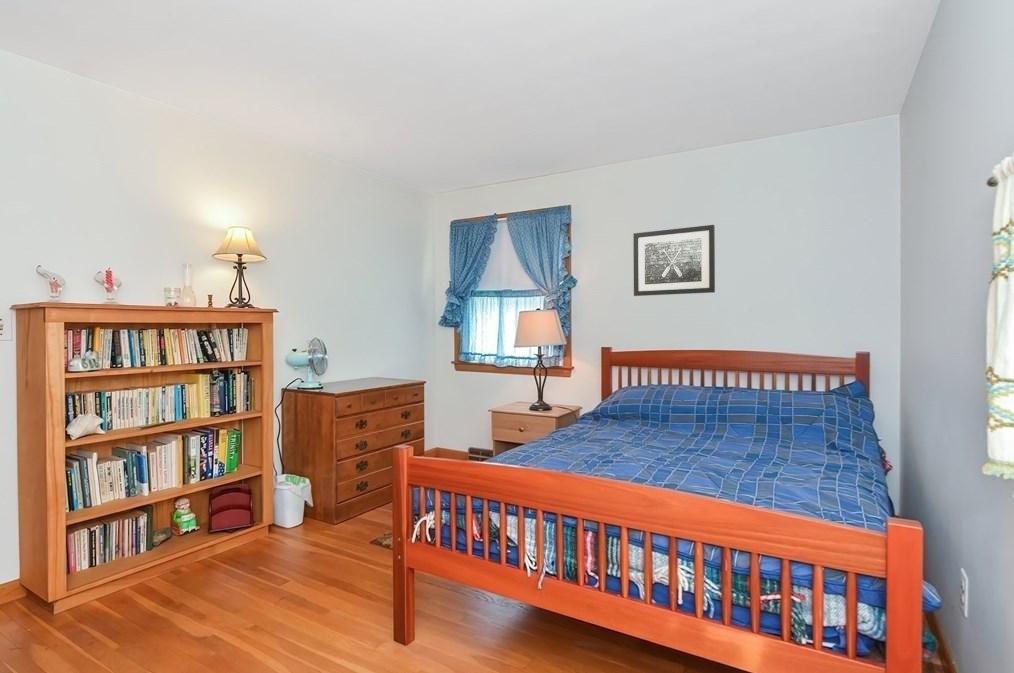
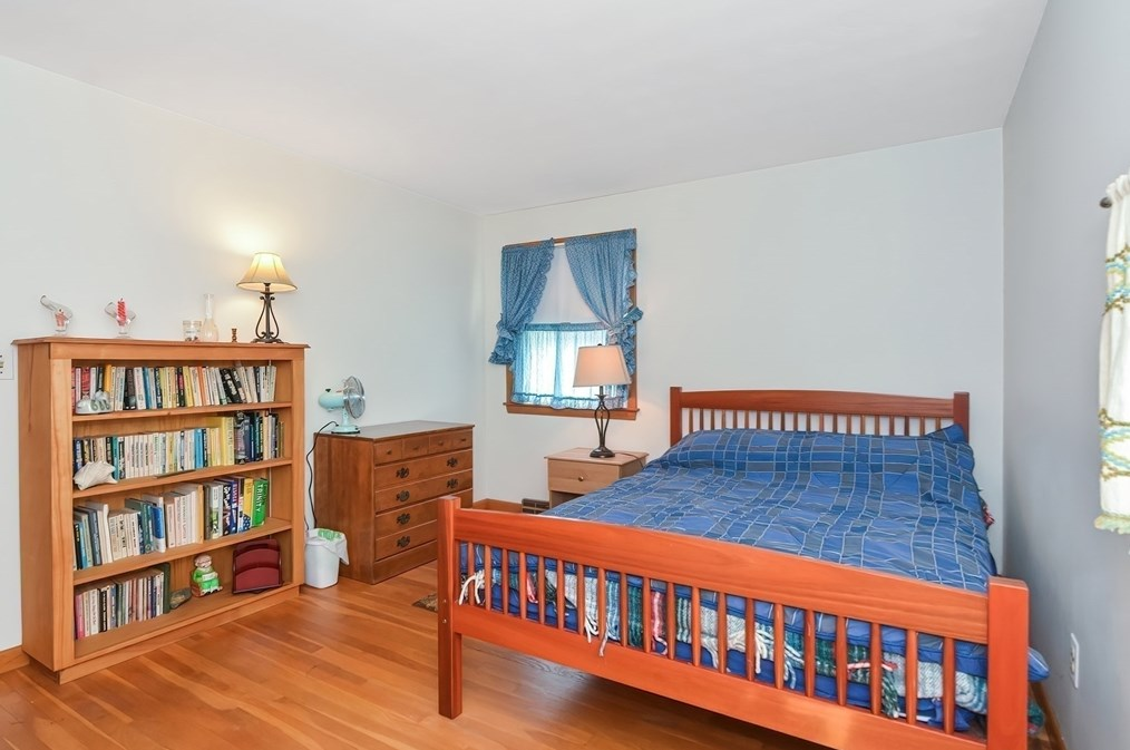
- wall art (672, 261)
